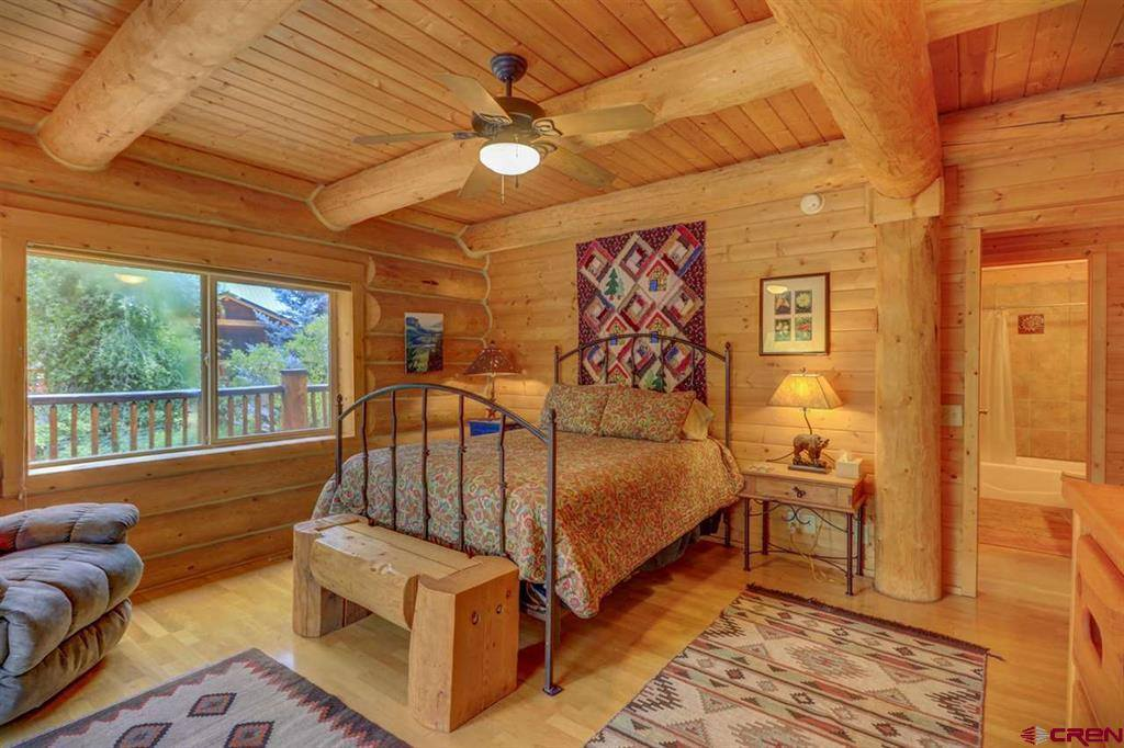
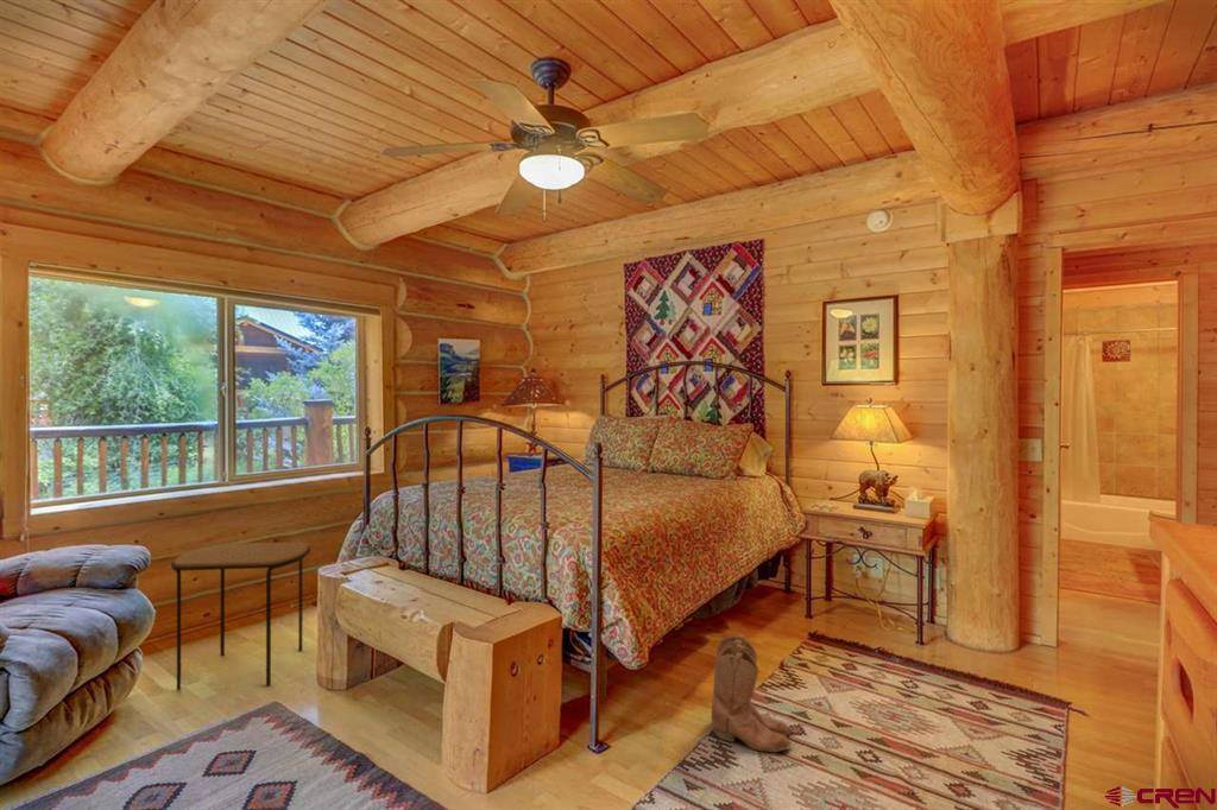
+ side table (223, 610)
+ boots (751, 688)
